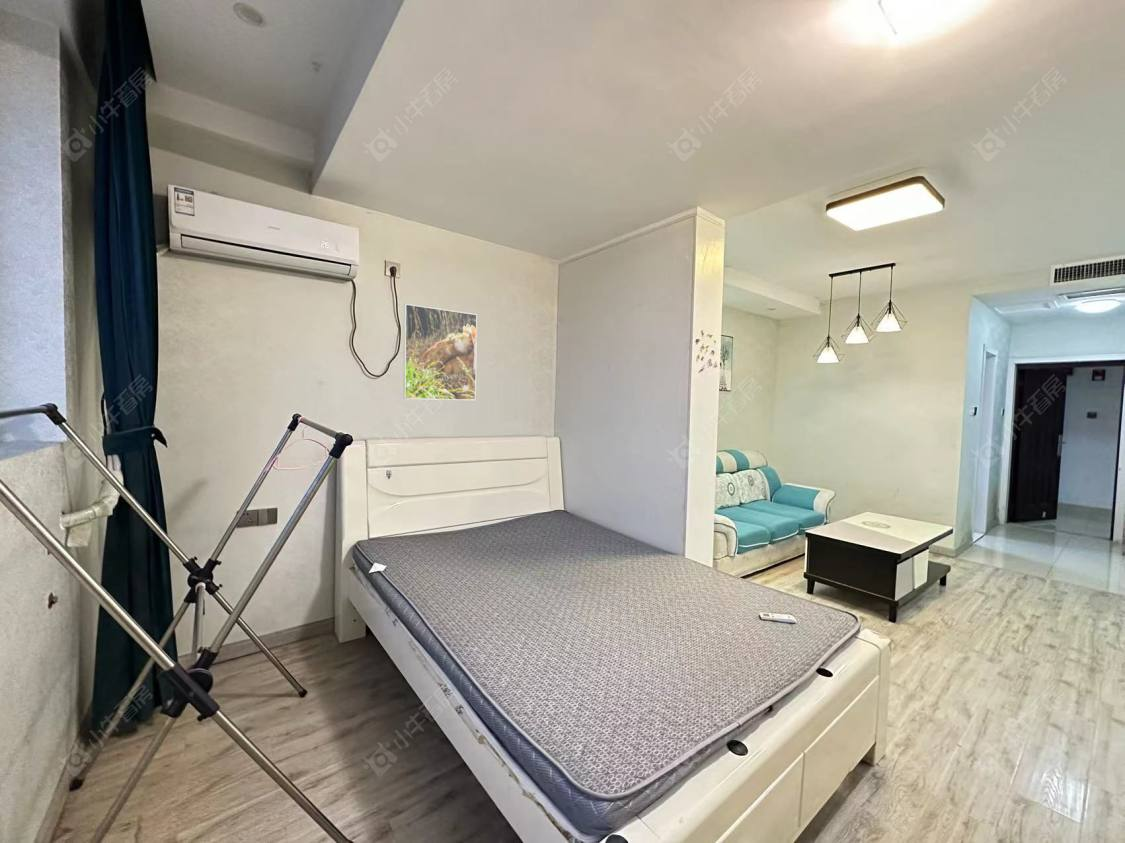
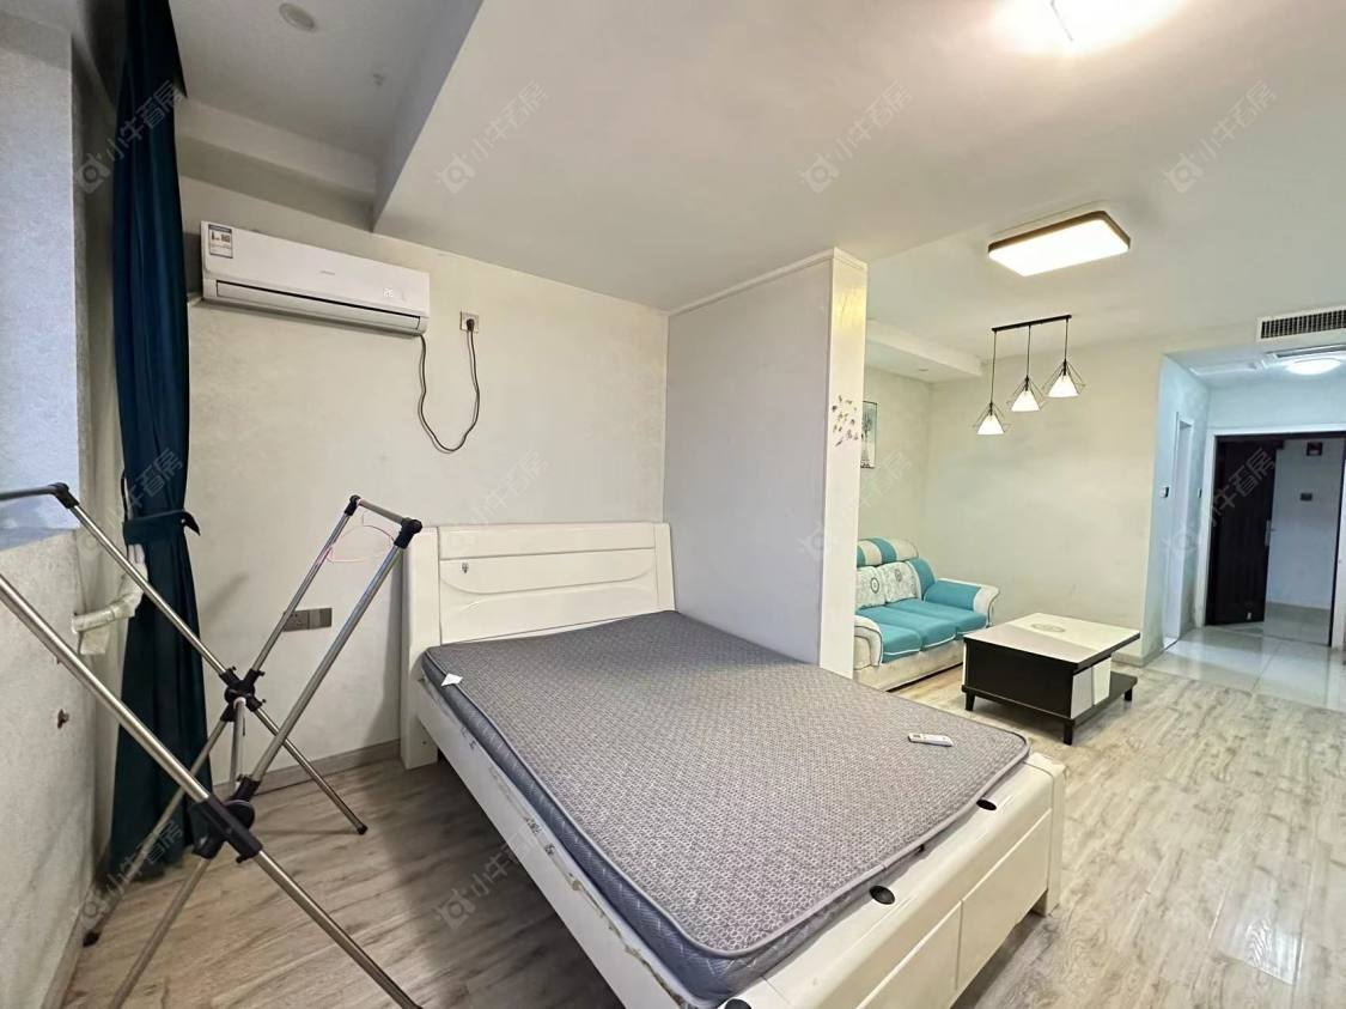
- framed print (441, 354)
